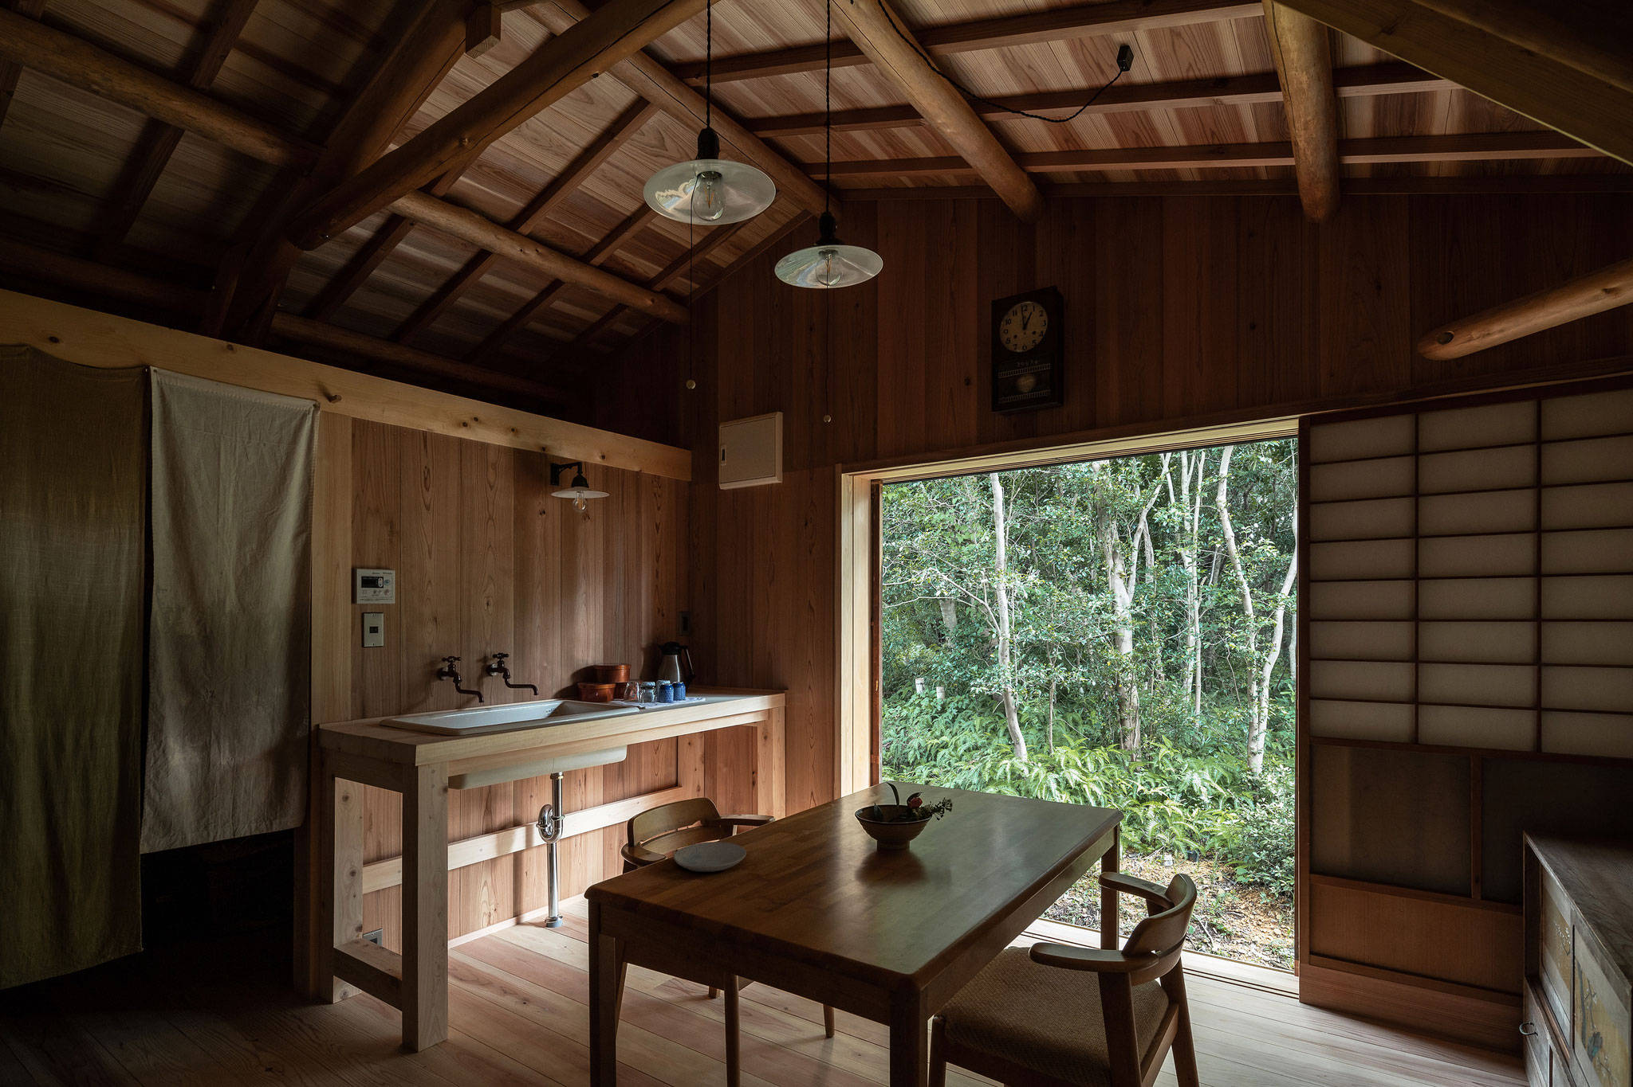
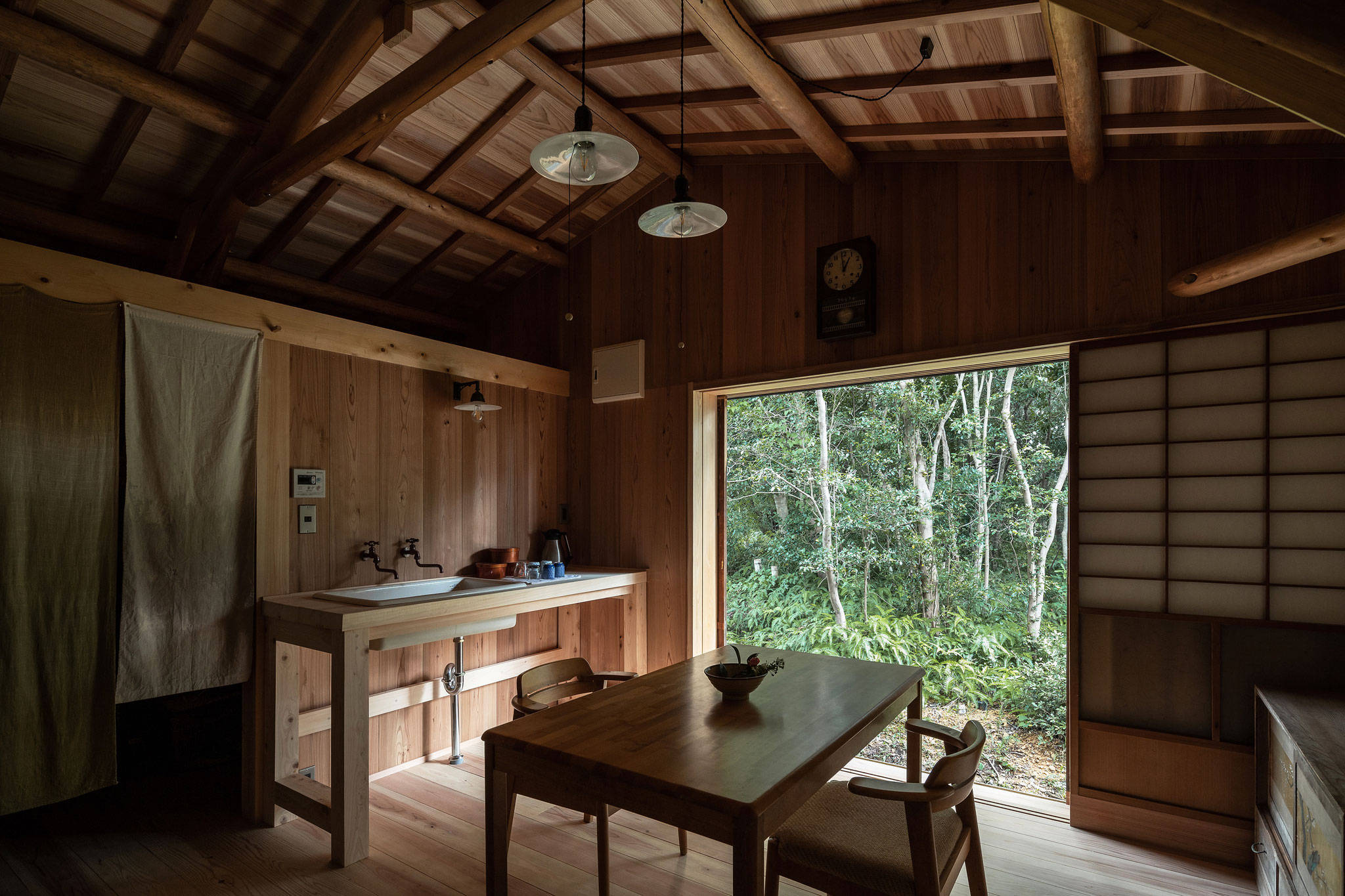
- plate (709, 859)
